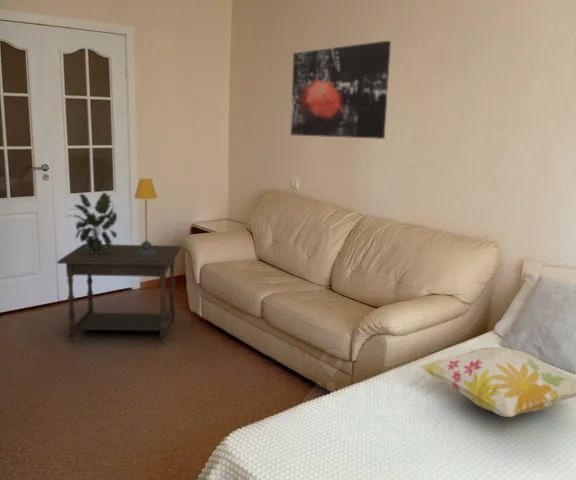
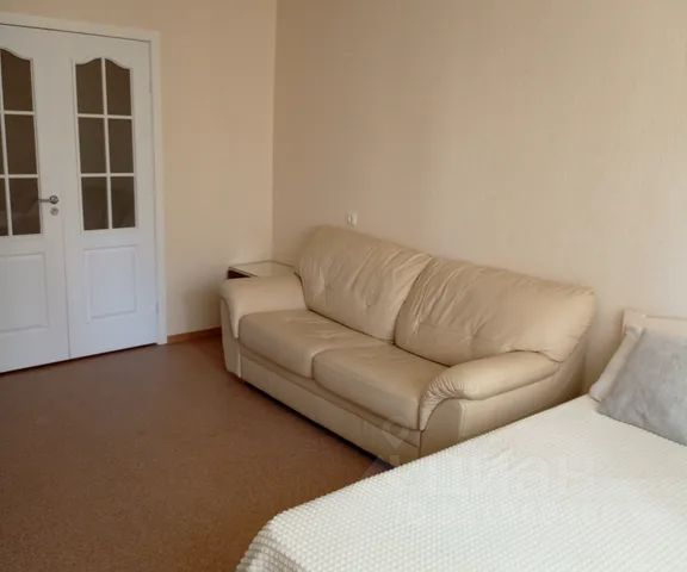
- side table (124, 275)
- table lamp (146, 217)
- wall art (335, 92)
- decorative pillow (503, 378)
- potted plant (92, 222)
